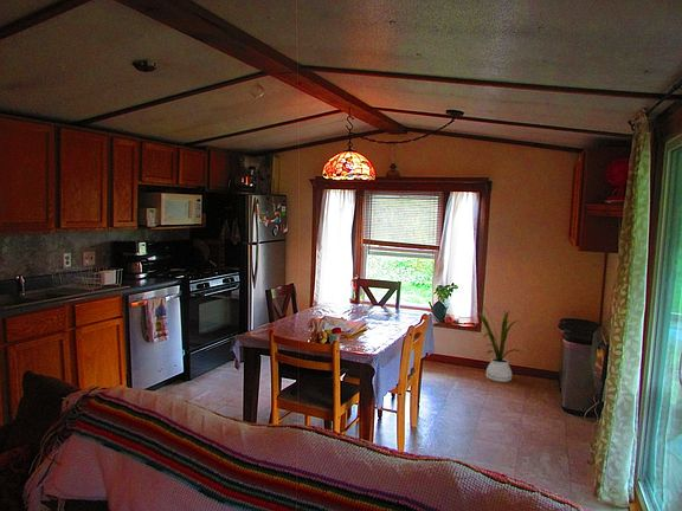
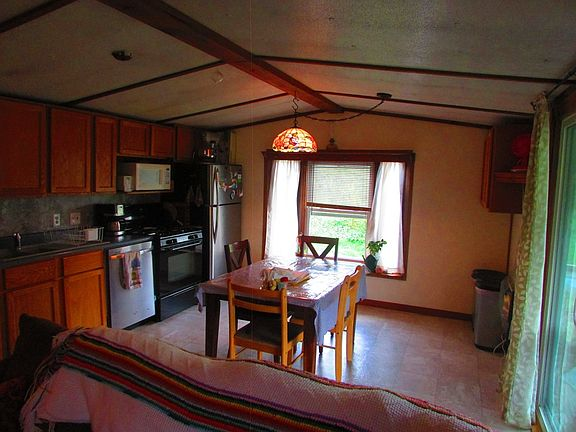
- house plant (495, 341)
